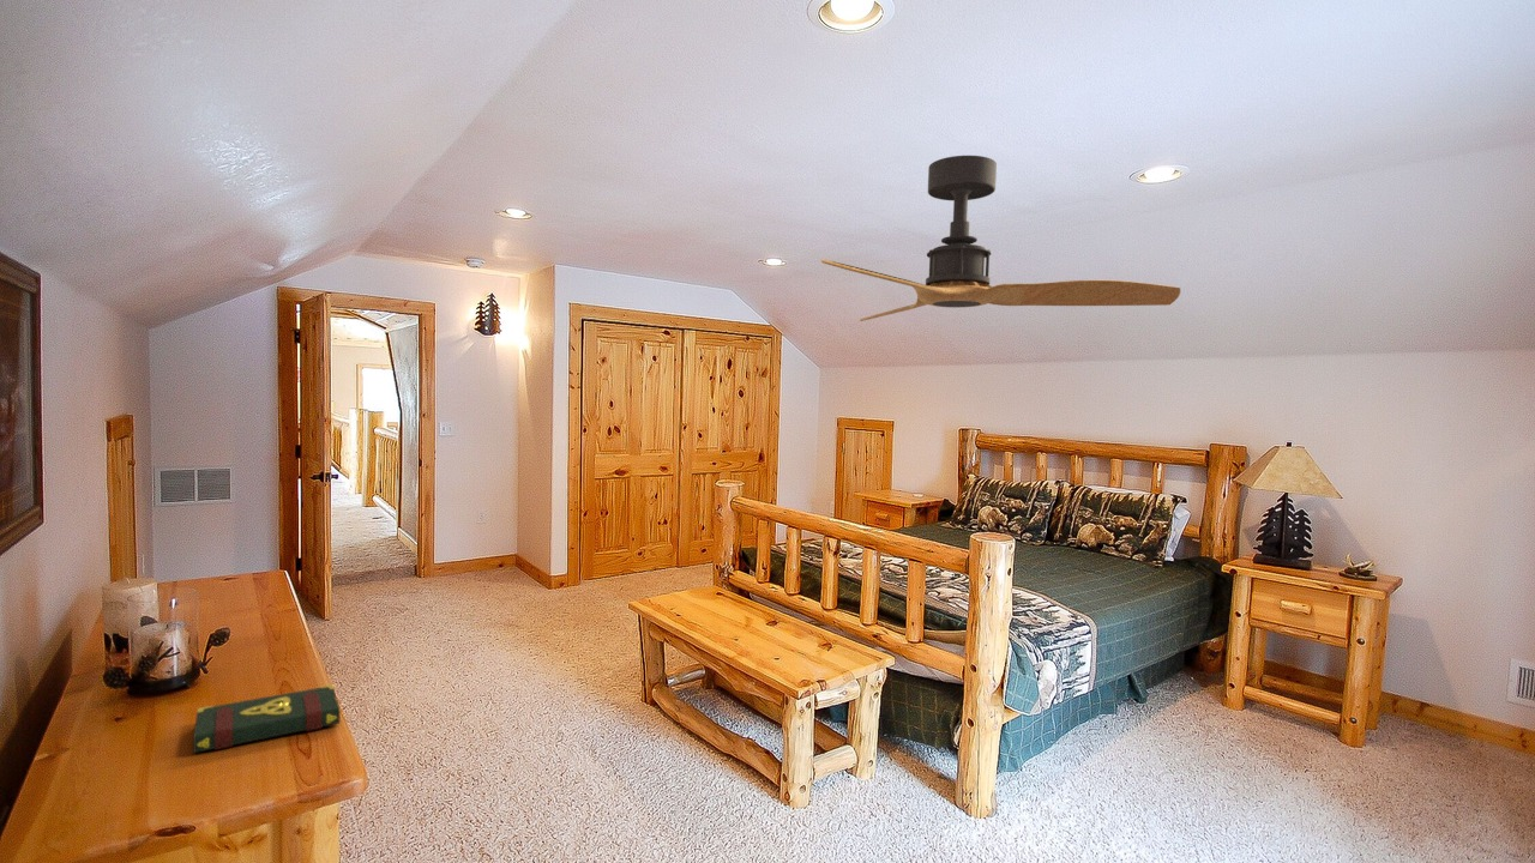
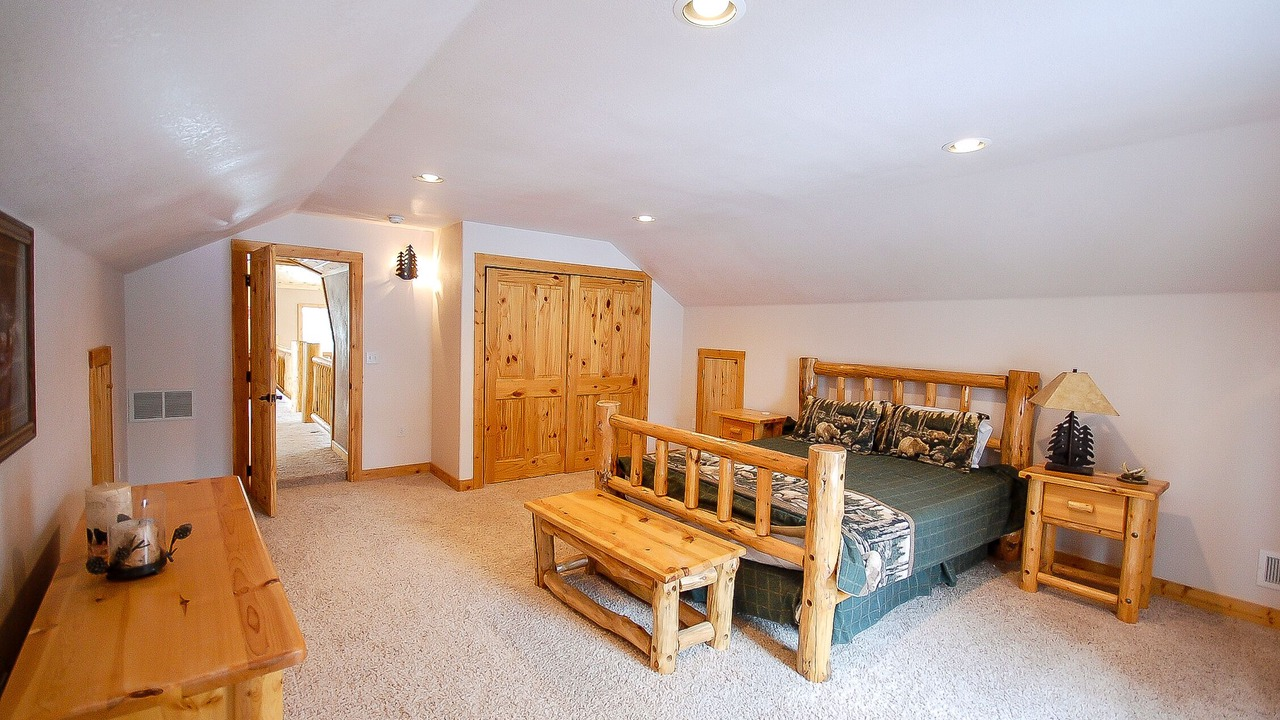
- ceiling fan (988, 249)
- book (269, 717)
